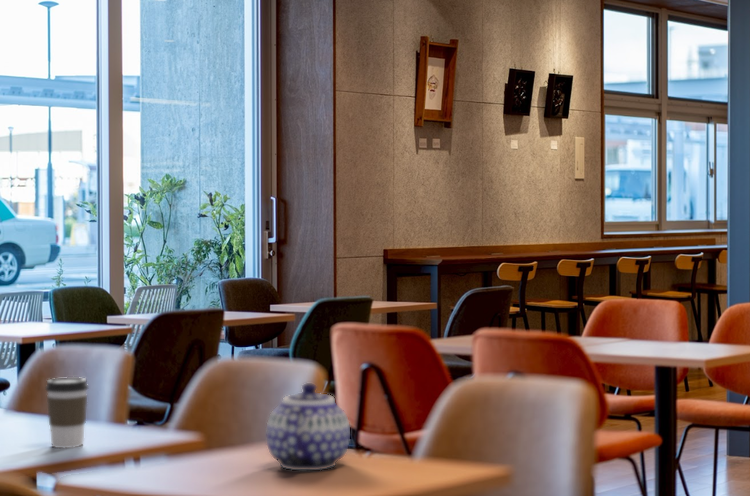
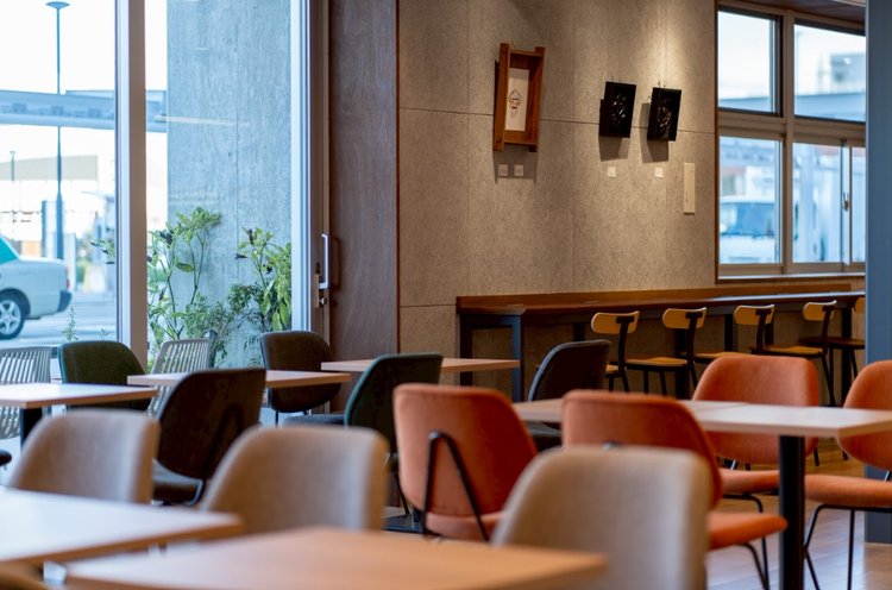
- coffee cup (67, 412)
- teapot (308, 423)
